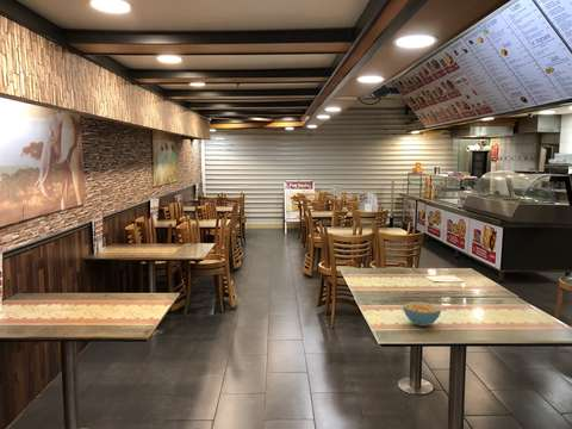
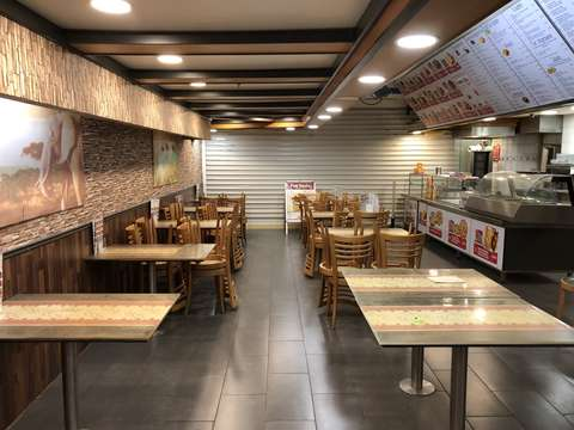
- cereal bowl (421, 315)
